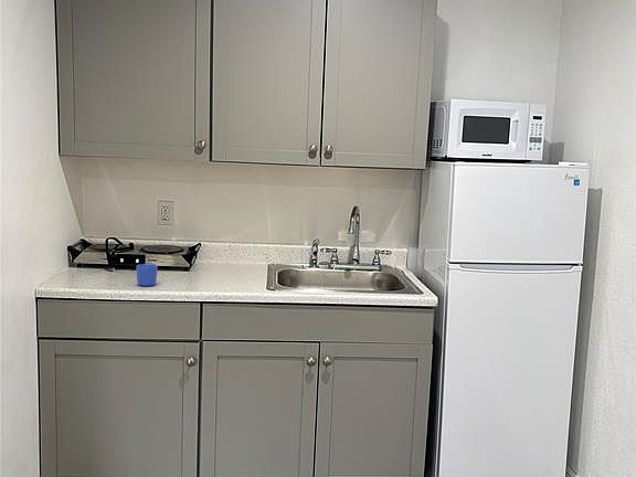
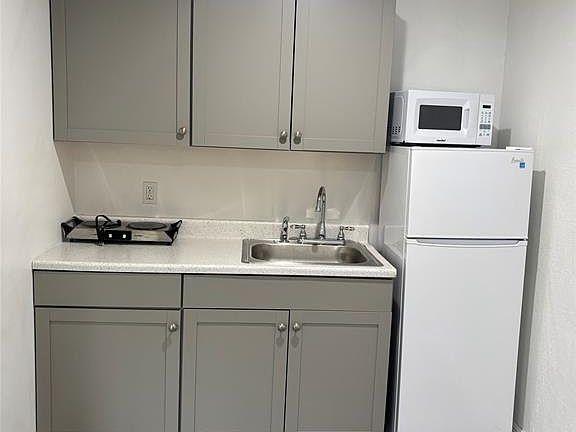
- cup (147, 274)
